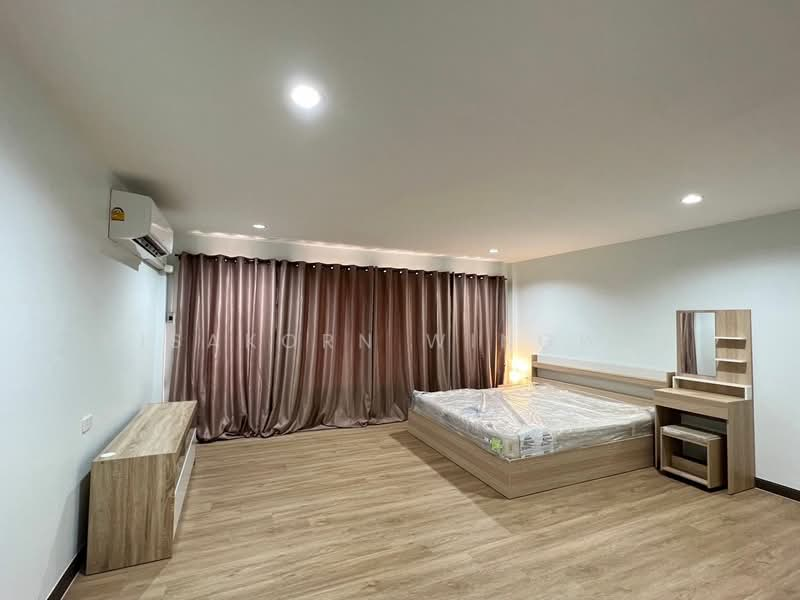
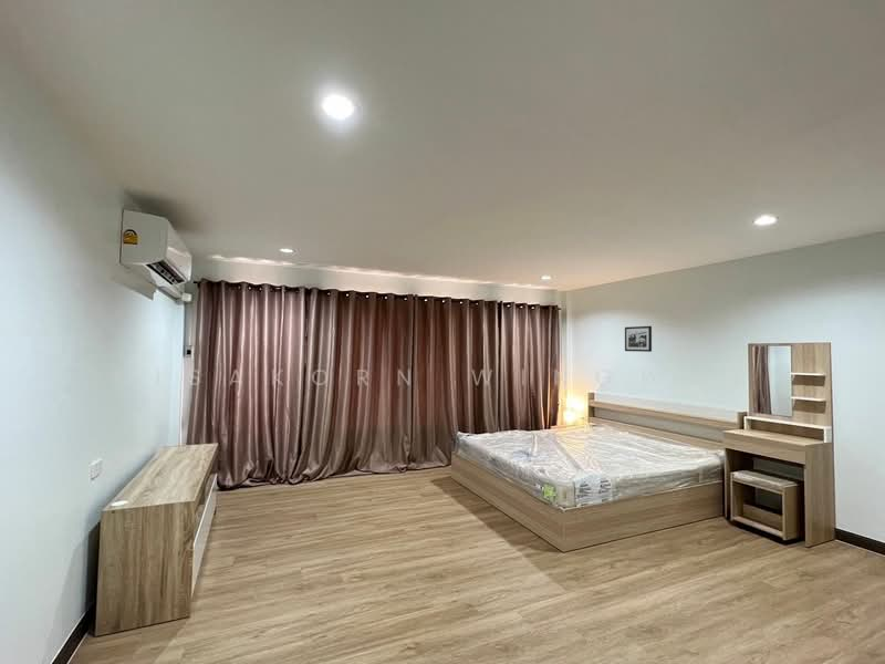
+ picture frame (637, 339)
